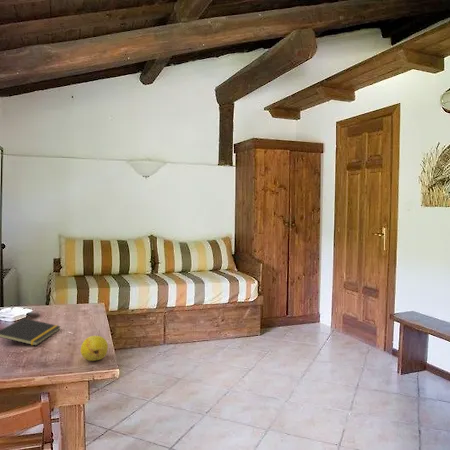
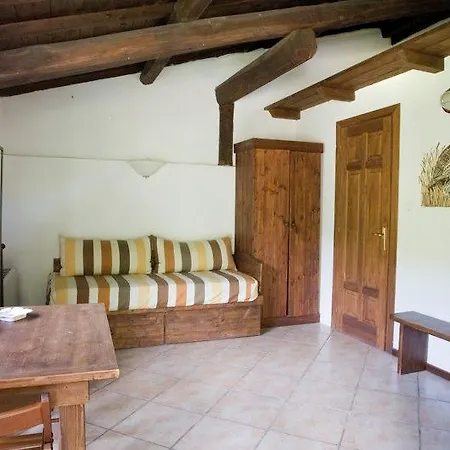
- fruit (94, 348)
- notepad (29, 330)
